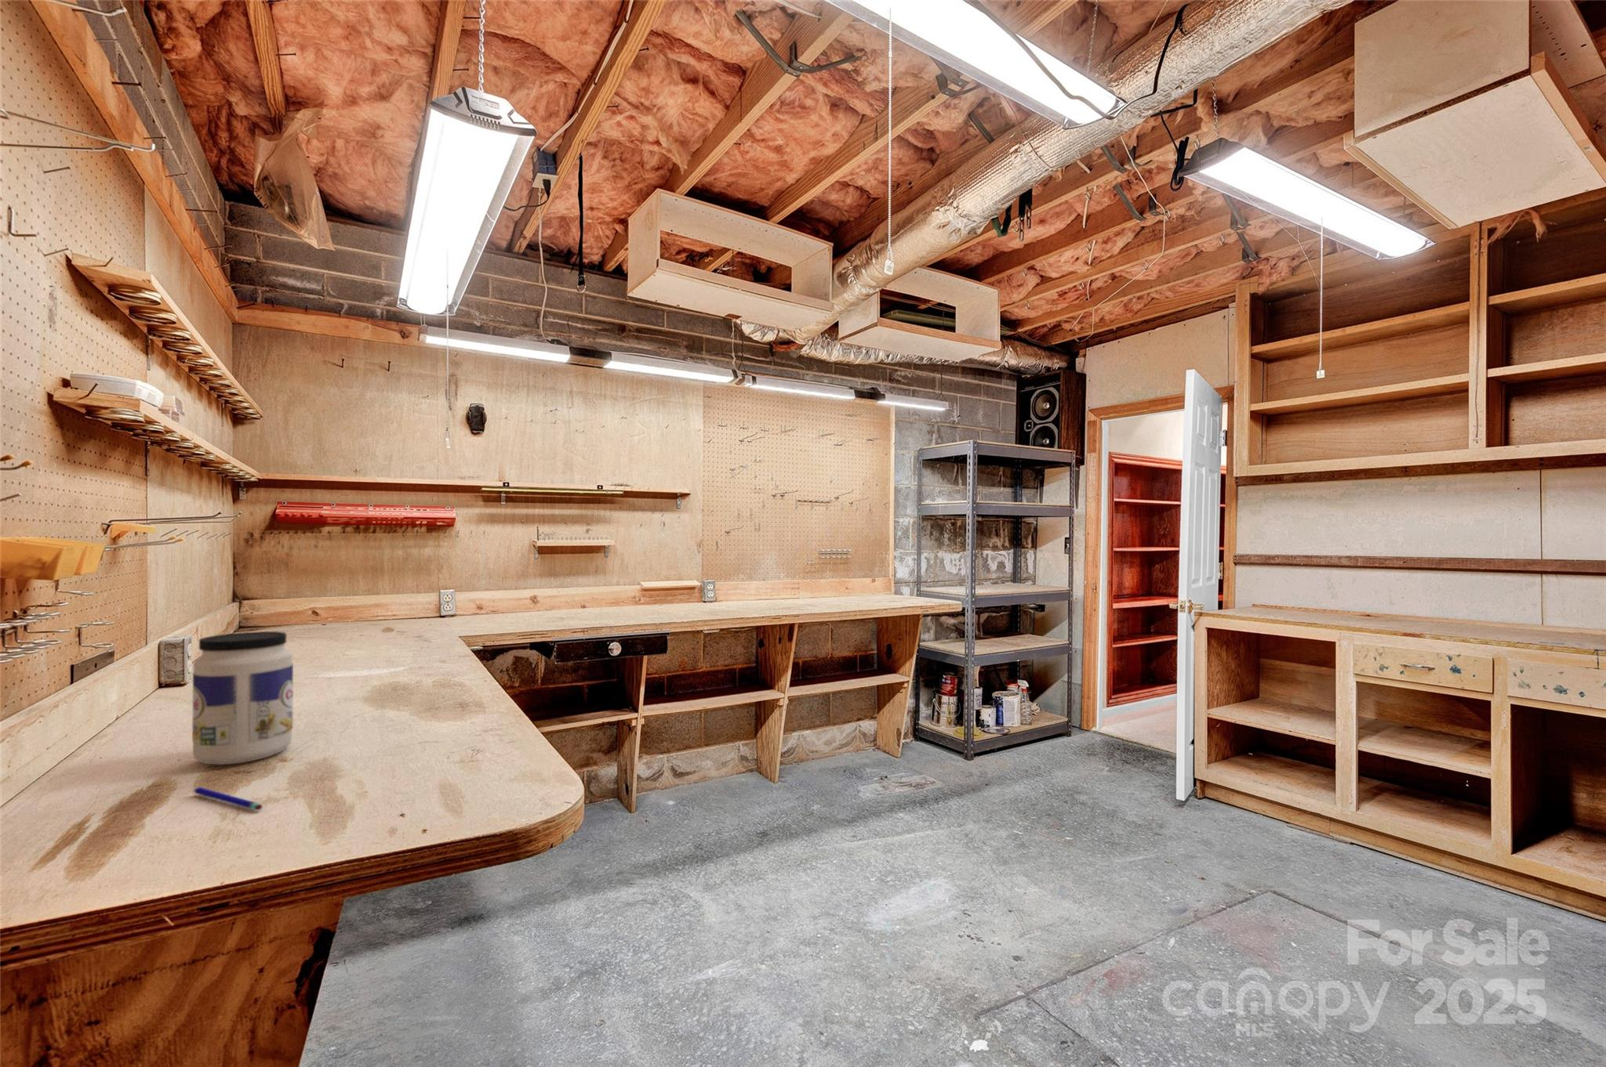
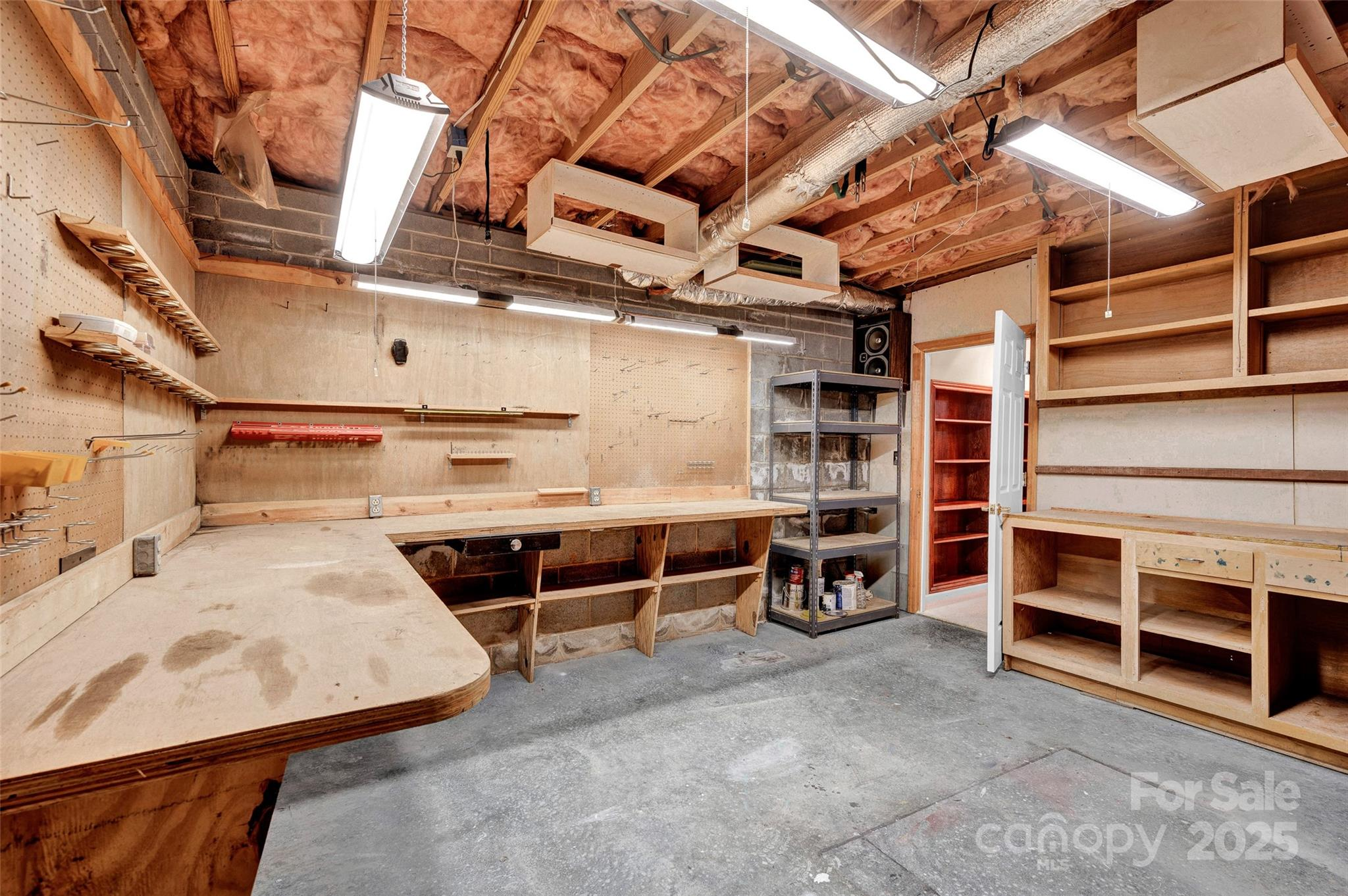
- pen (228, 798)
- jar (244, 695)
